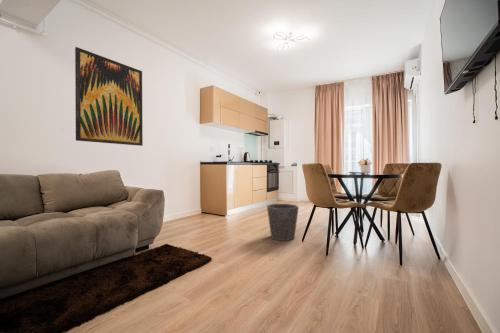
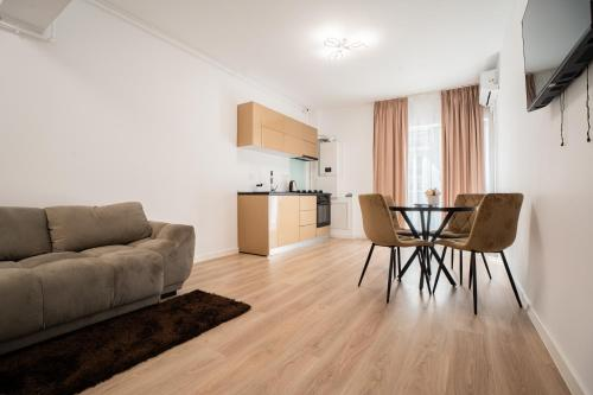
- wall art (112, 102)
- waste bin (282, 221)
